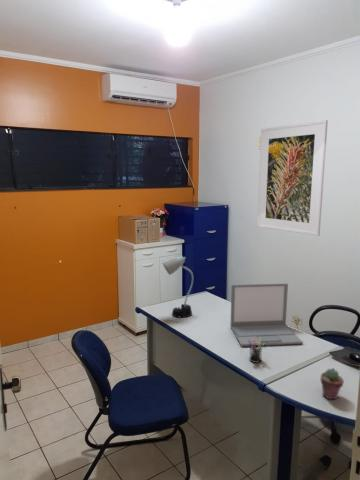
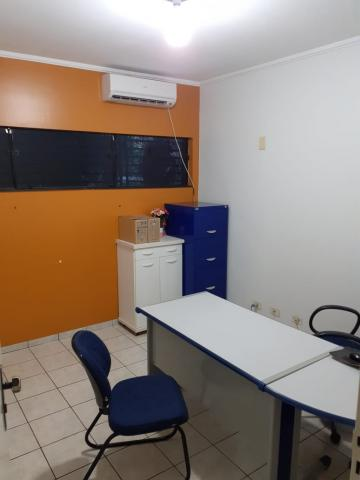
- pen holder (256, 349)
- desk lamp (189, 289)
- potted succulent (331, 382)
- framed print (288, 179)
- laptop (265, 313)
